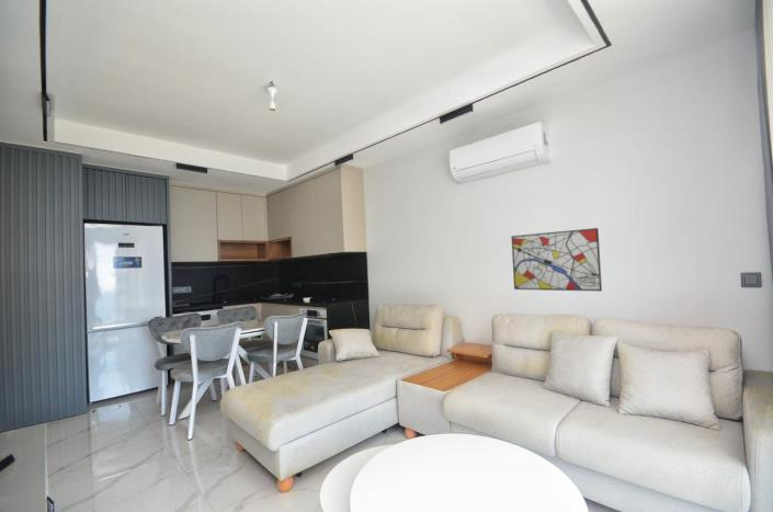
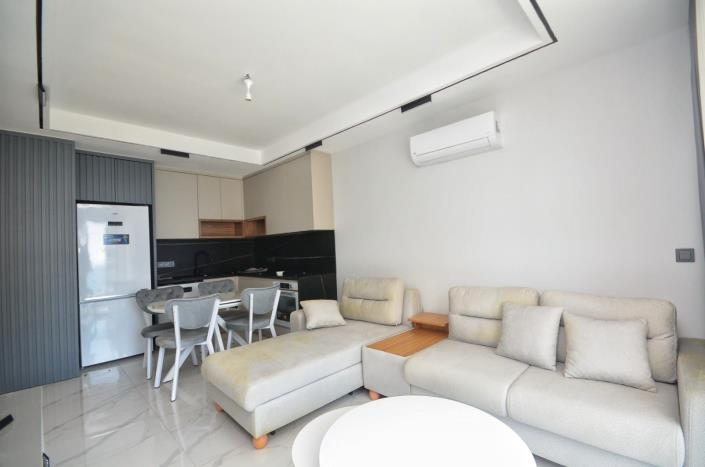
- wall art (553, 261)
